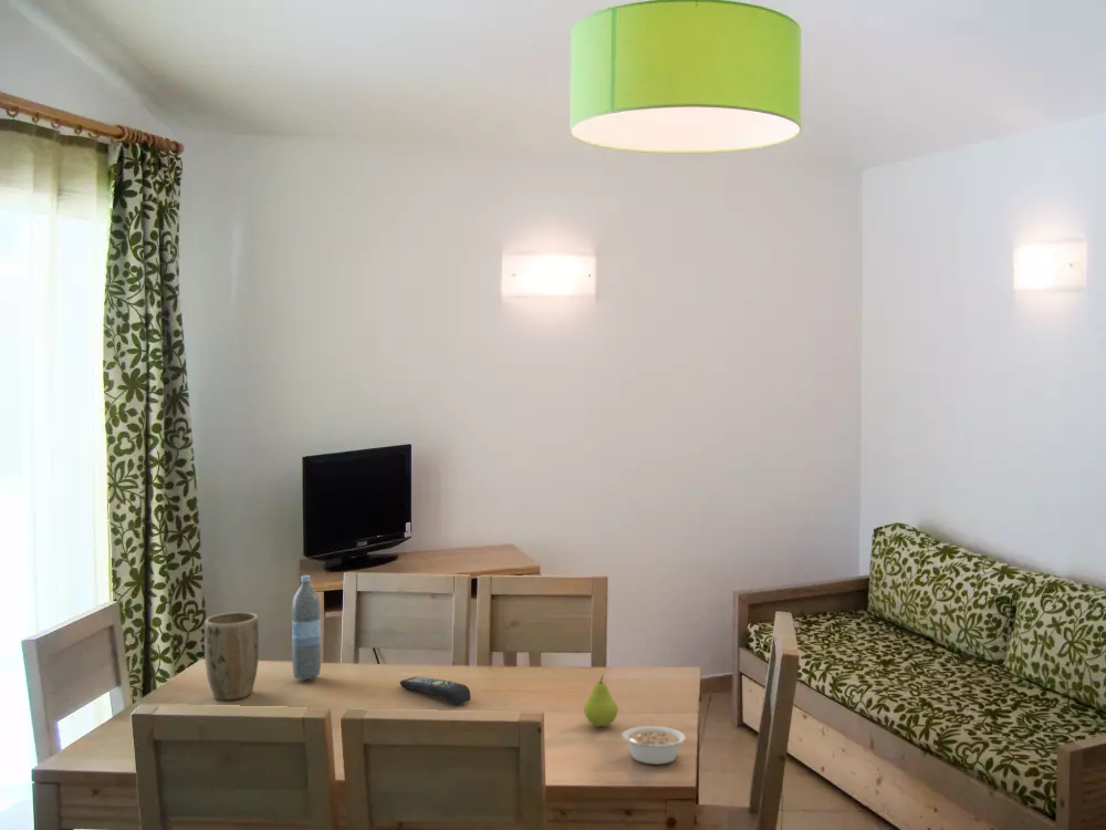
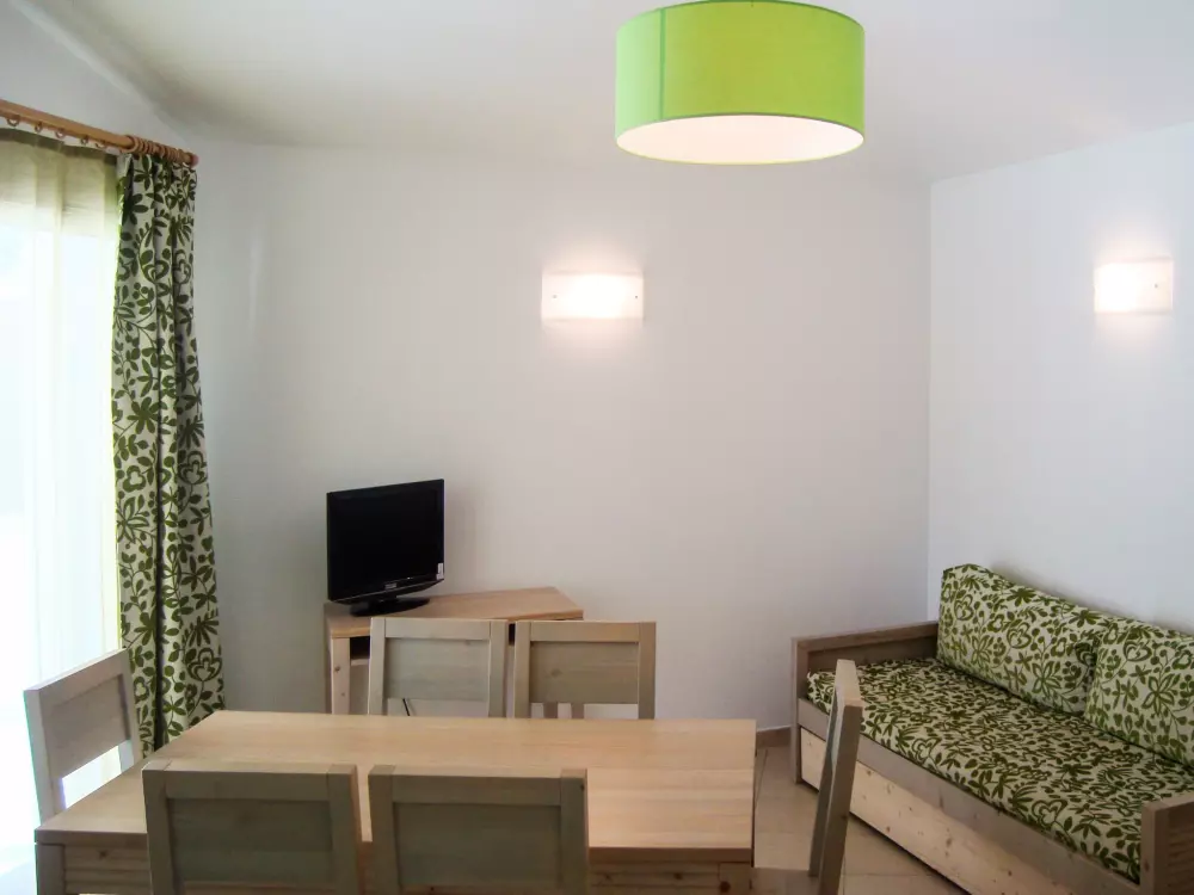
- remote control (435, 687)
- water bottle (305, 627)
- fruit (601, 701)
- plant pot (231, 655)
- legume (656, 744)
